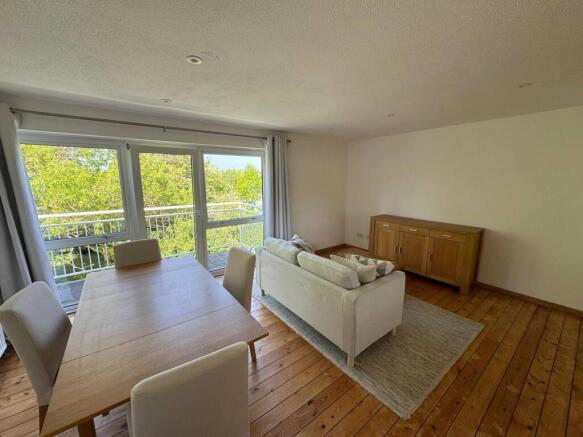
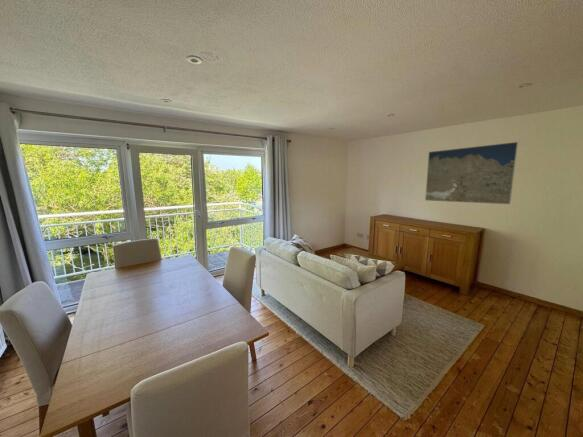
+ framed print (465, 175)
